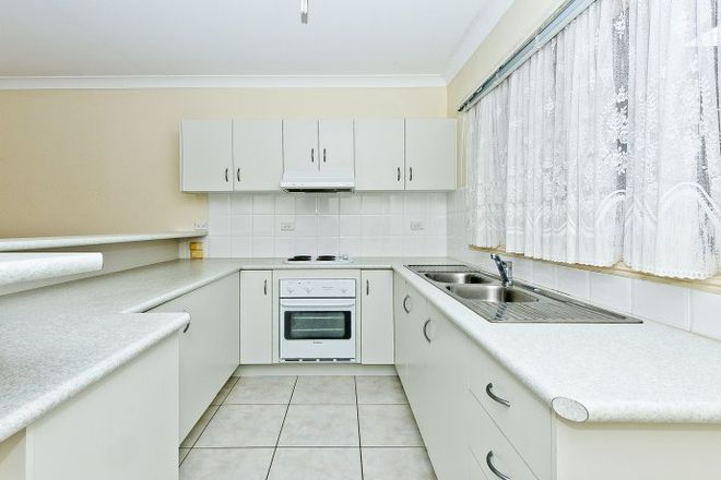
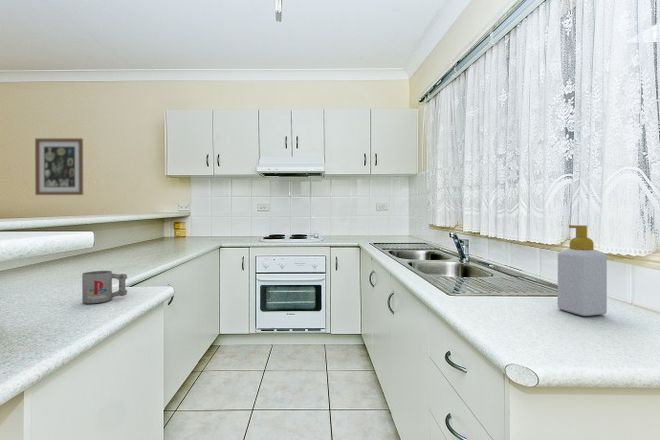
+ wall art (59, 166)
+ mug (105, 285)
+ soap bottle (581, 268)
